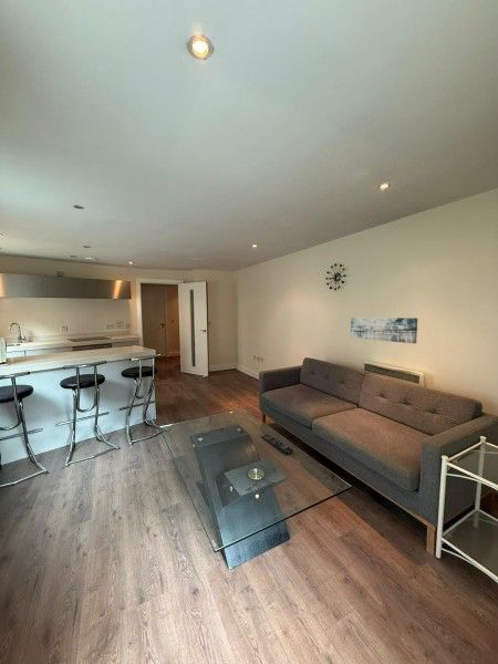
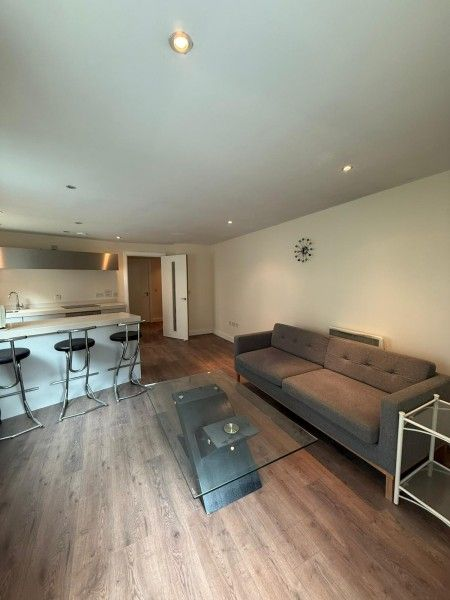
- remote control (276, 443)
- wall art (380, 329)
